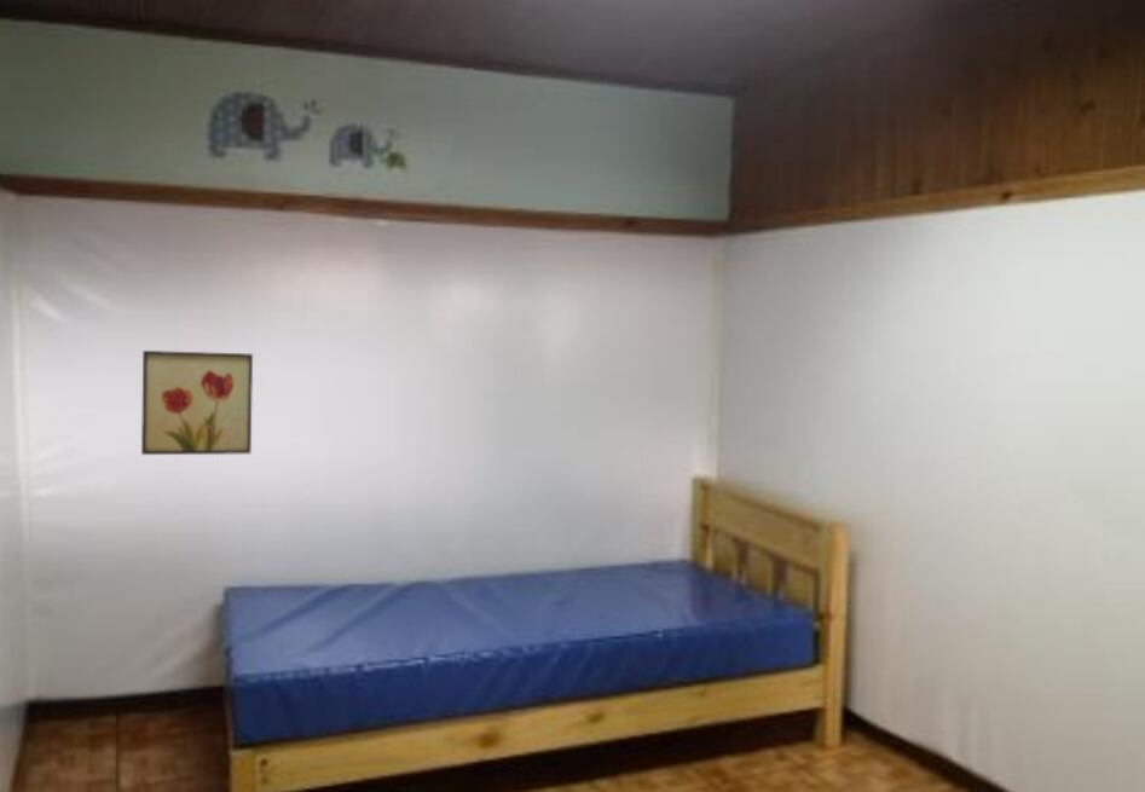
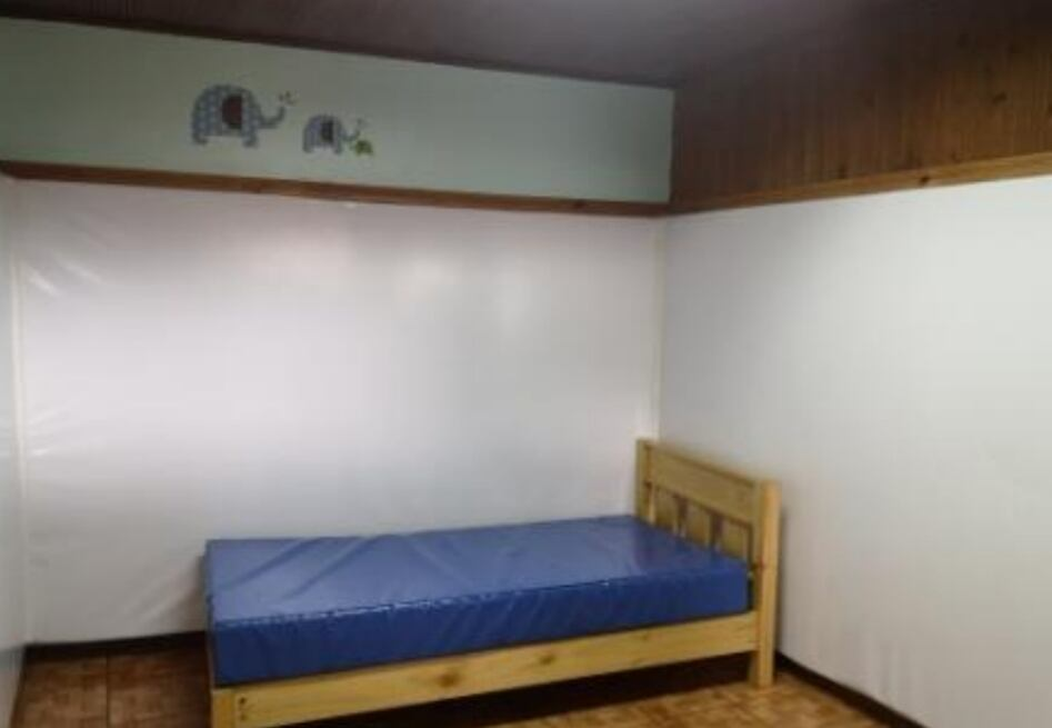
- wall art (197, 403)
